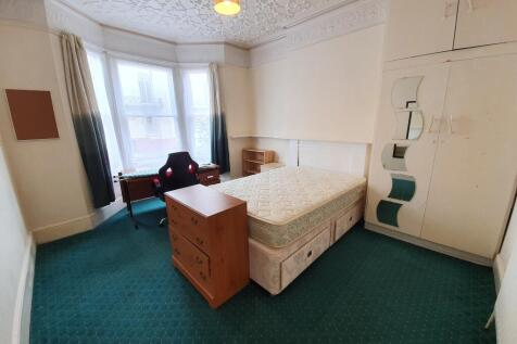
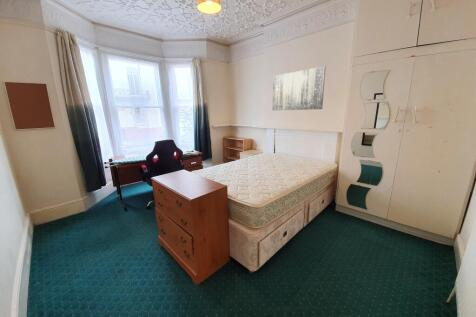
+ wall art (295, 91)
